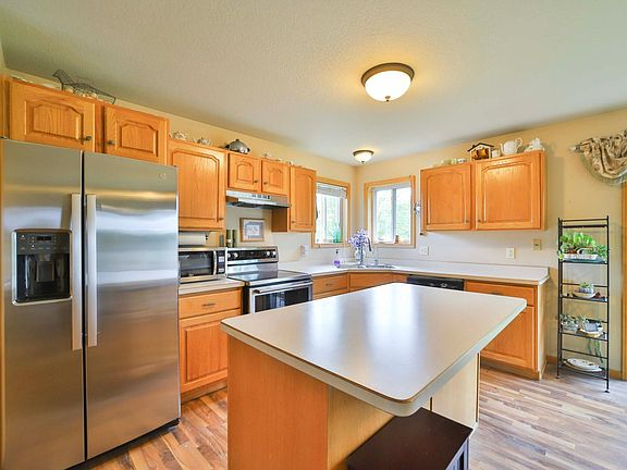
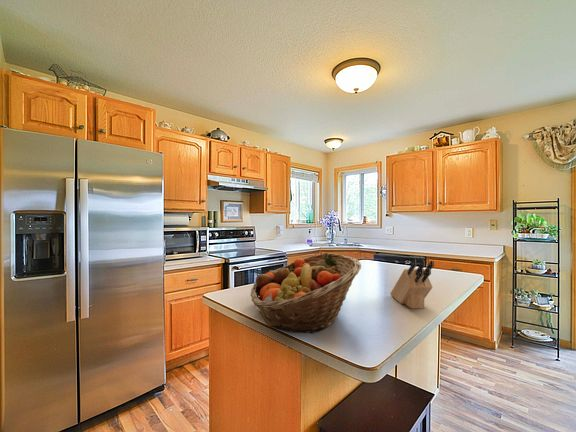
+ fruit basket (303, 285)
+ knife block (411, 279)
